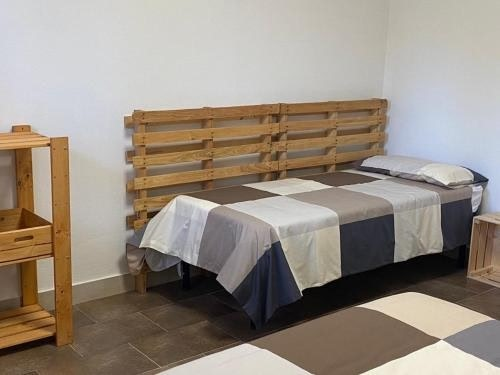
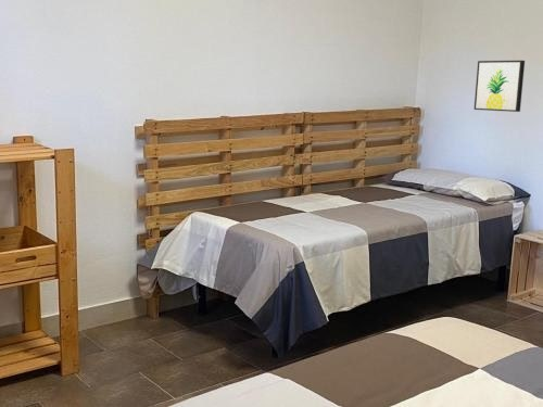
+ wall art (498, 86)
